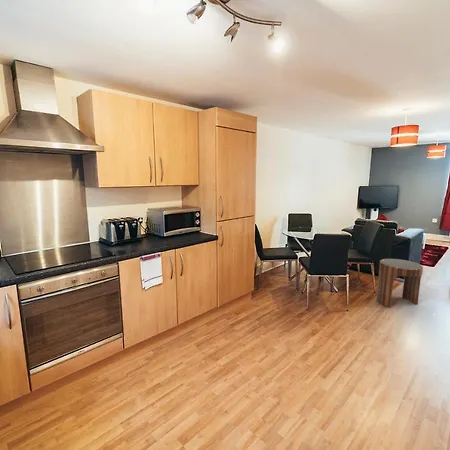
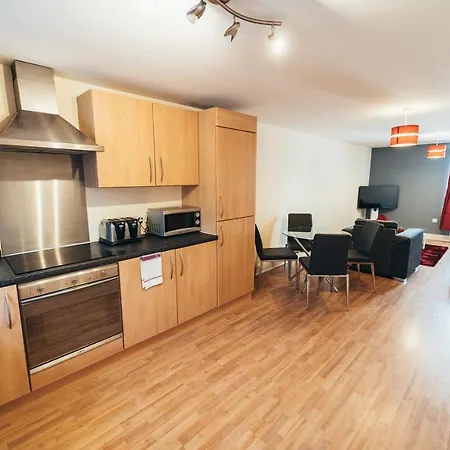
- side table (403, 284)
